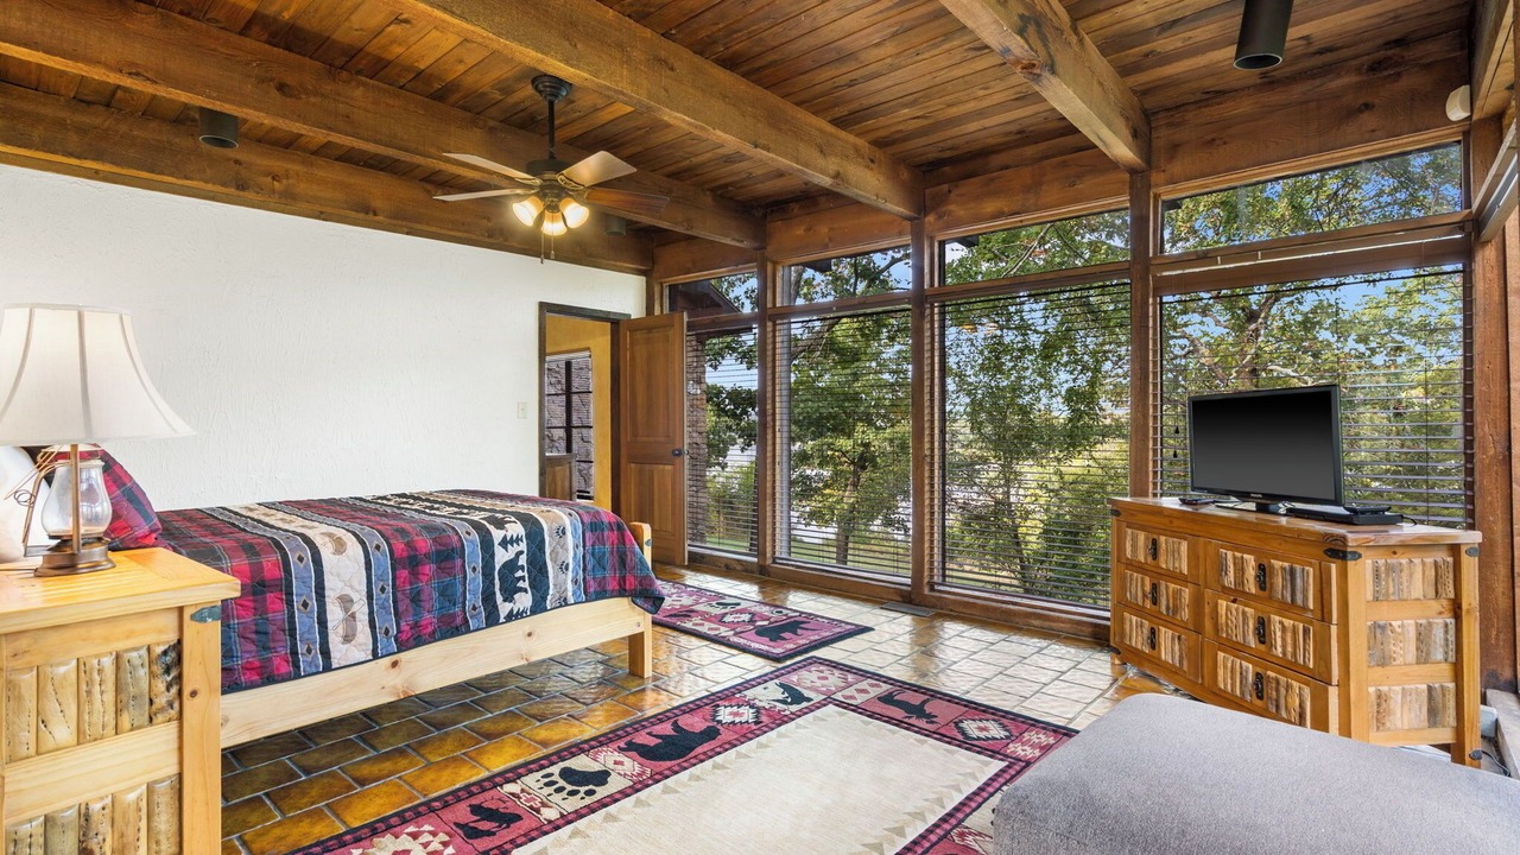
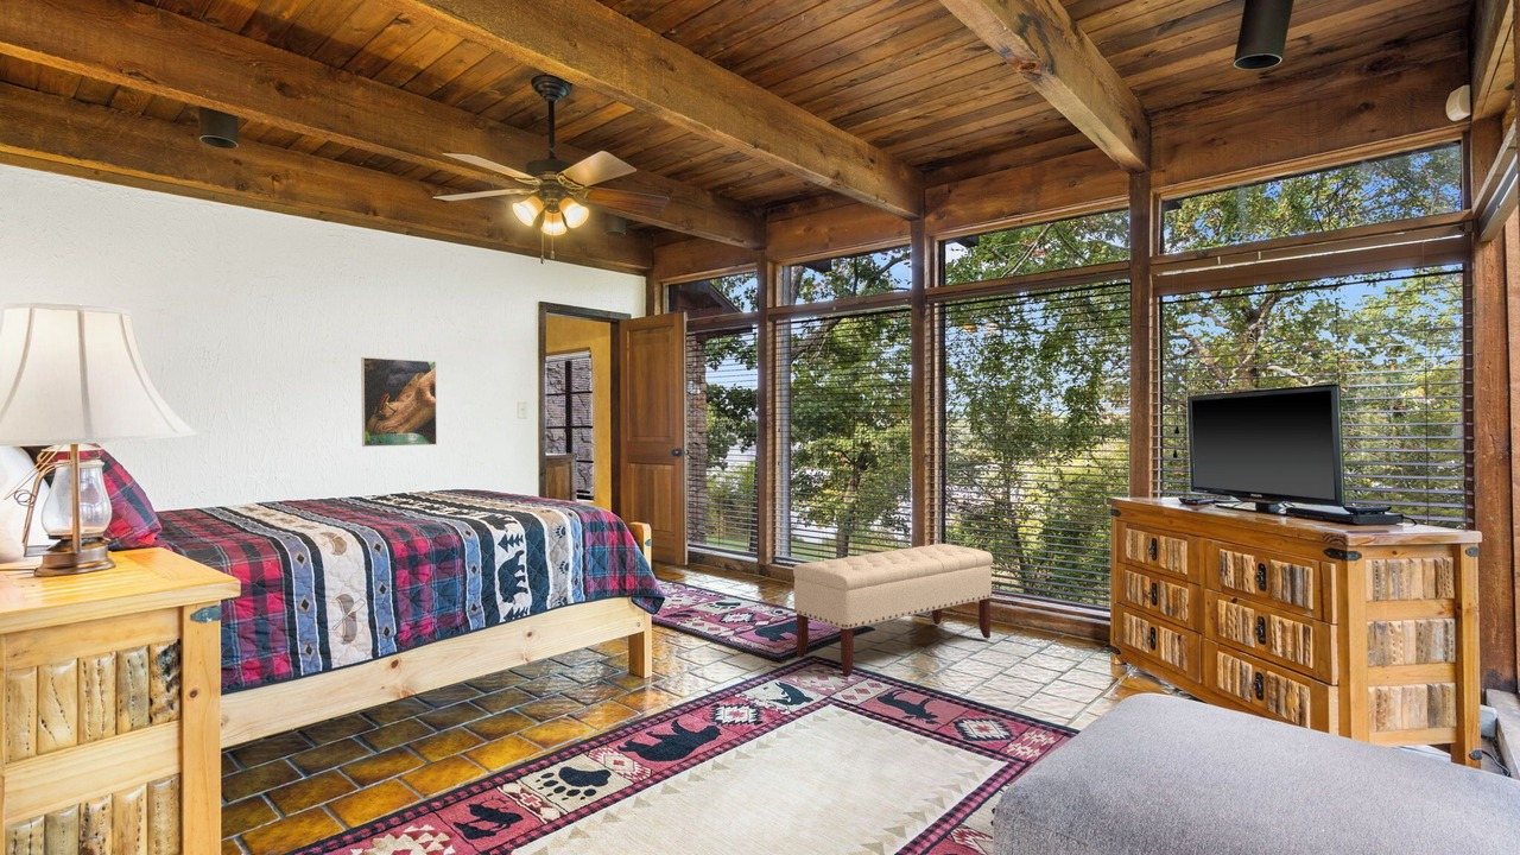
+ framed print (400, 403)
+ bench (897, 601)
